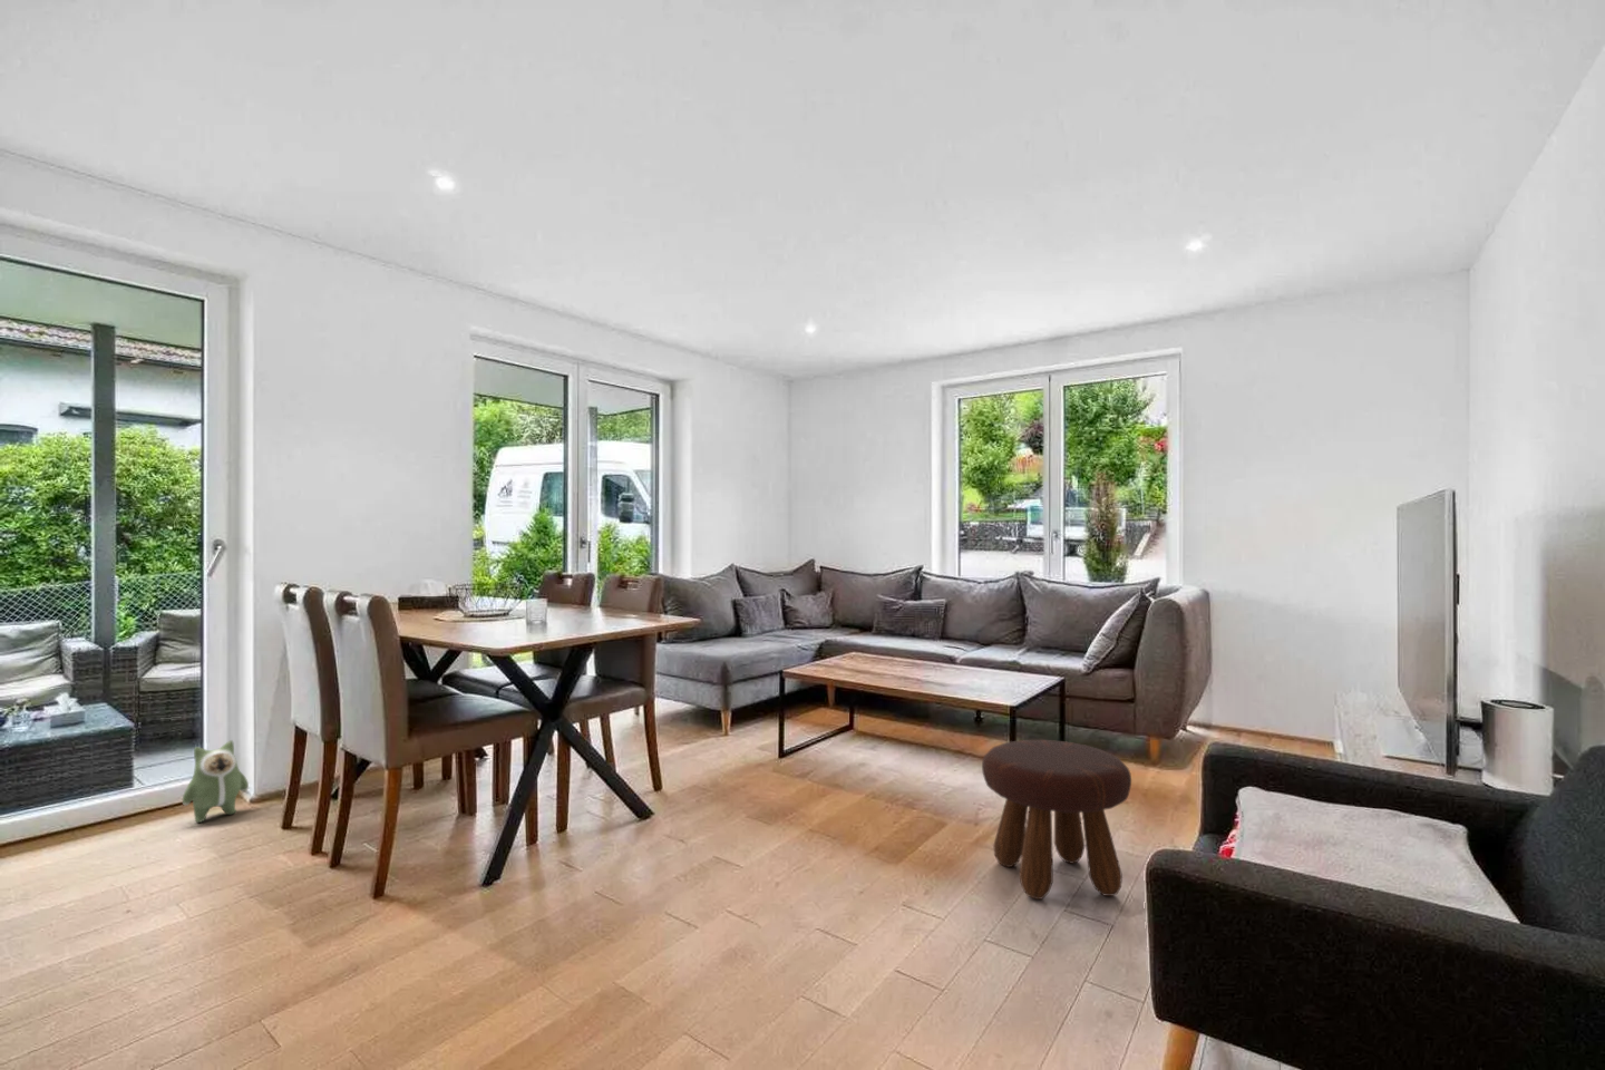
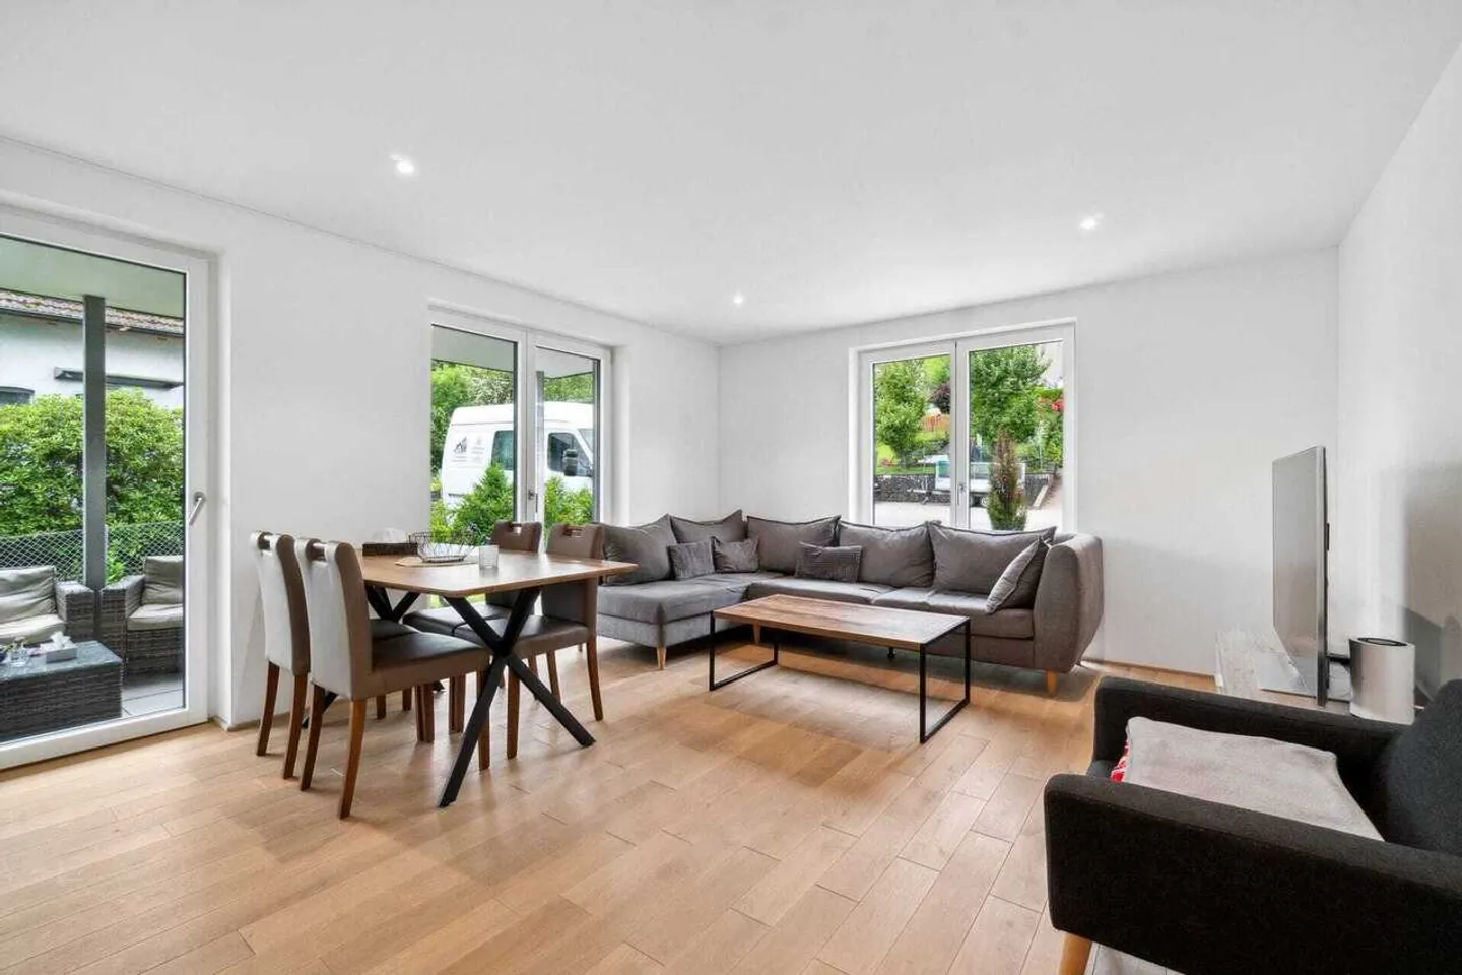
- footstool (1054, 817)
- plush toy (215, 780)
